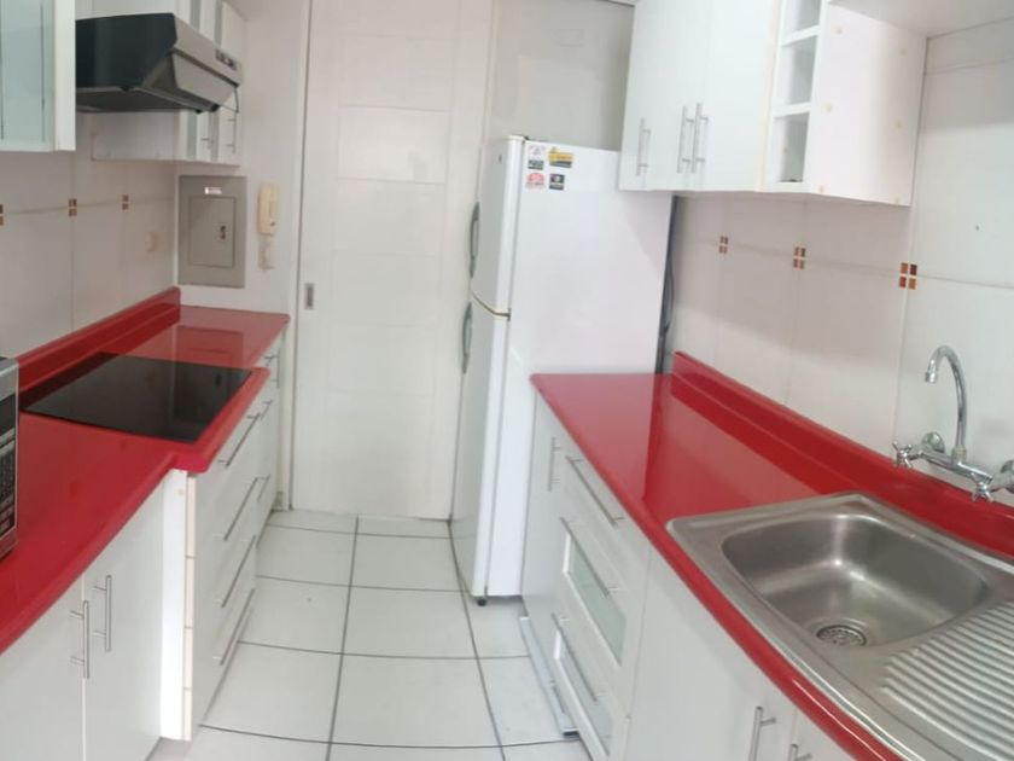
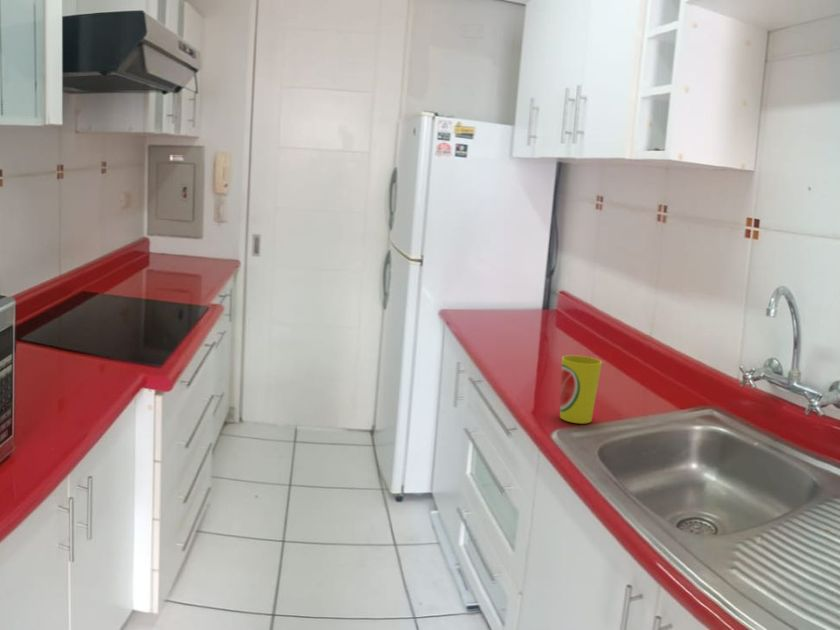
+ cup (578, 389)
